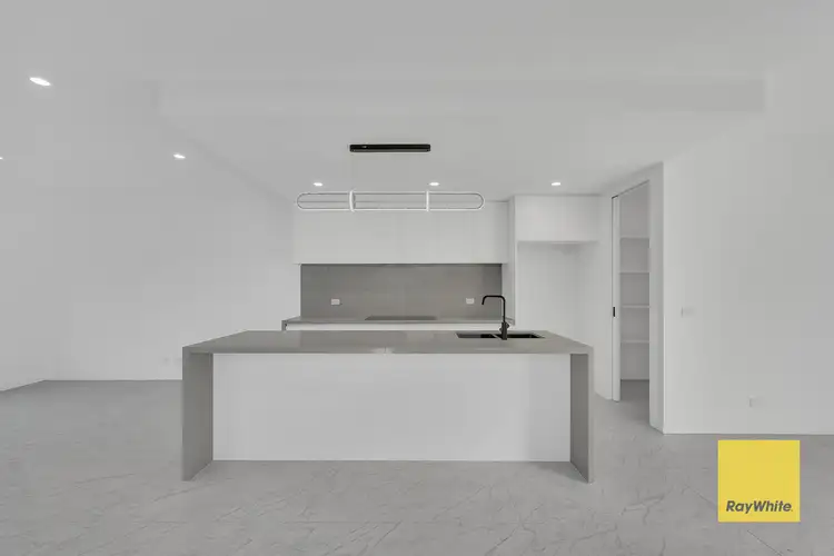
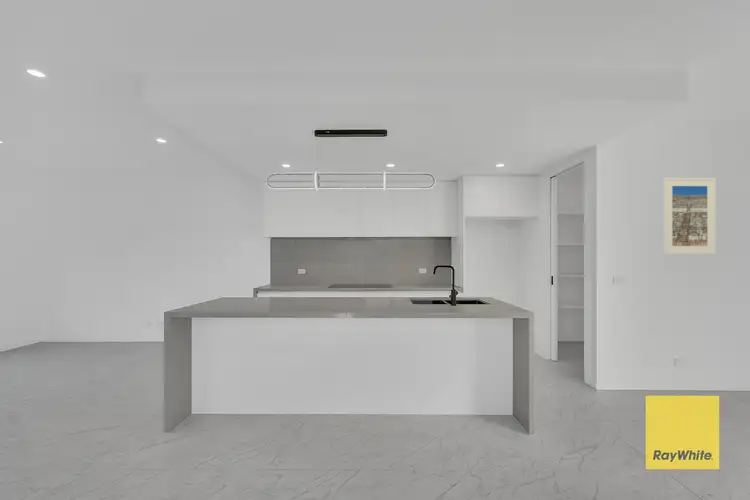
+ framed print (689, 216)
